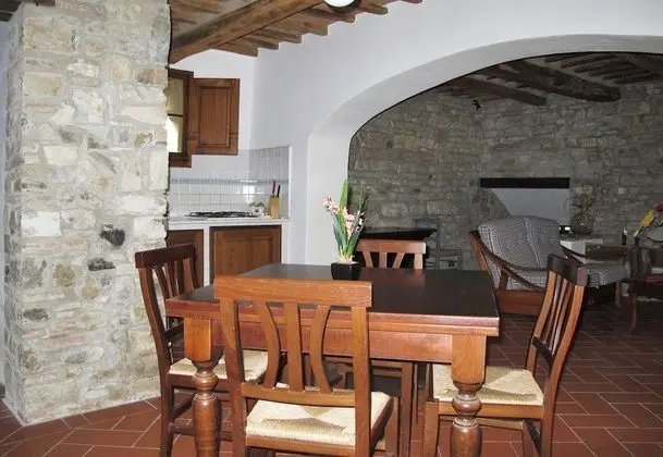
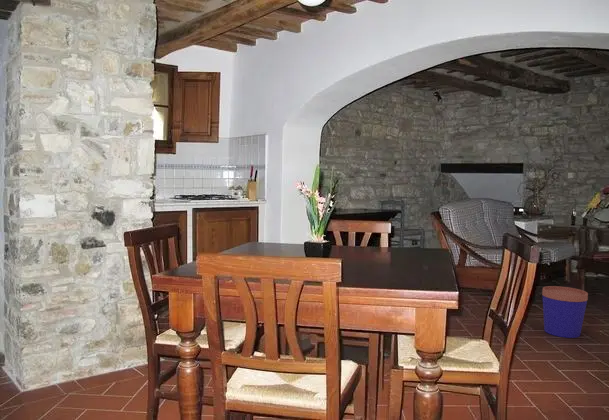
+ bucket (562, 311)
